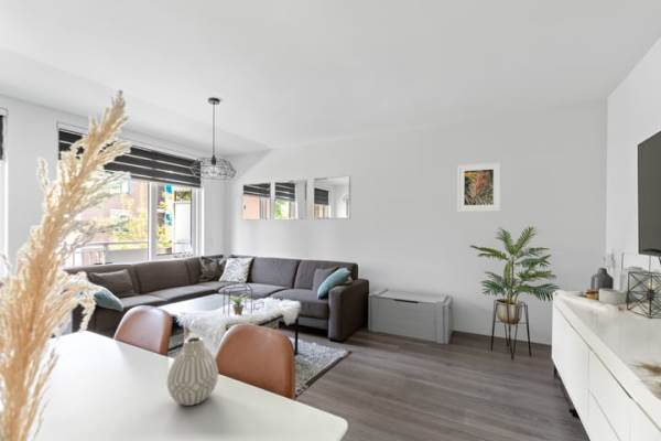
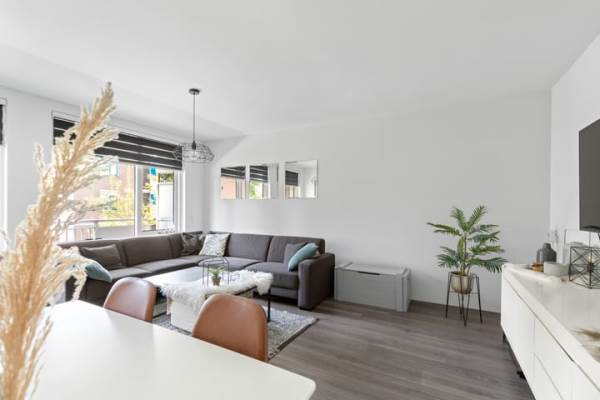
- vase (193, 368)
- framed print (478, 187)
